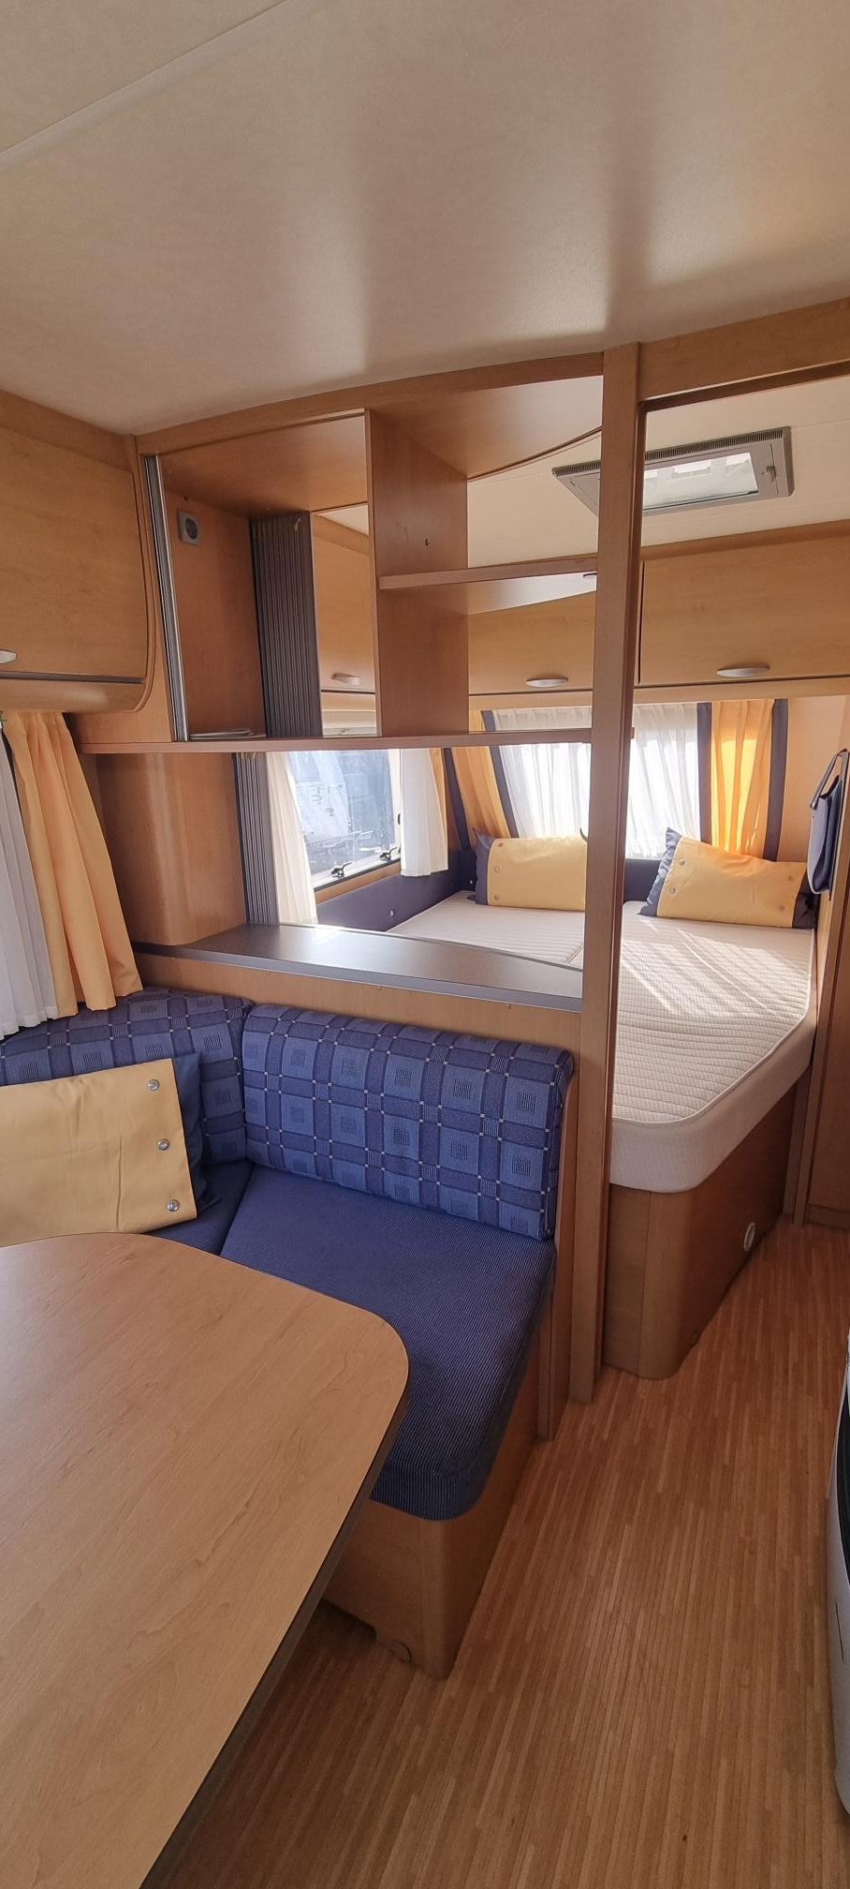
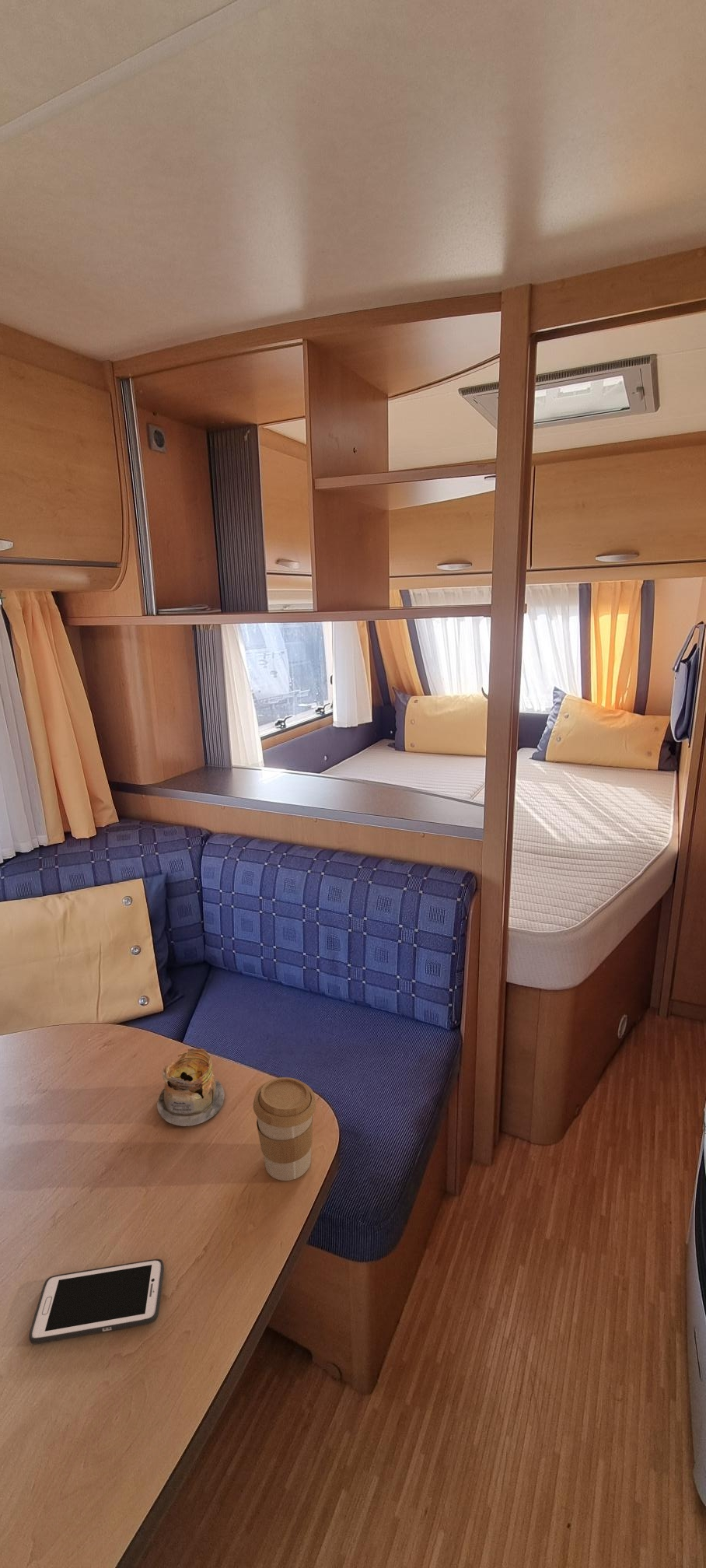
+ cell phone (100, 1299)
+ jar (189, 1082)
+ coffee cup (285, 1126)
